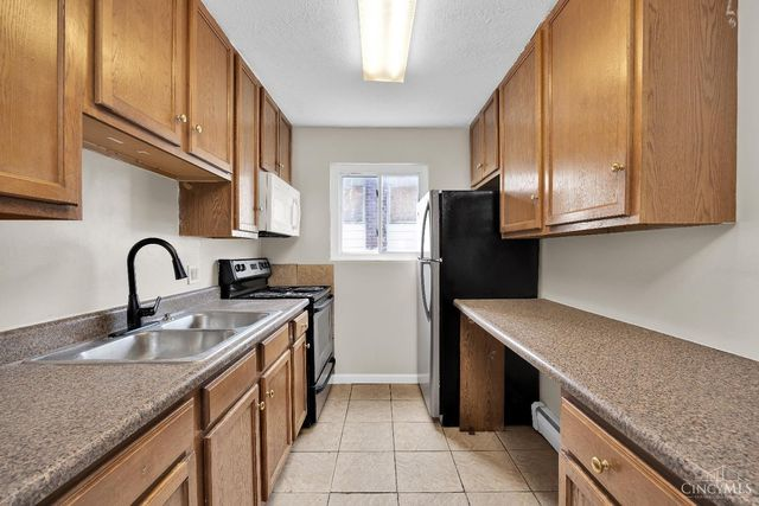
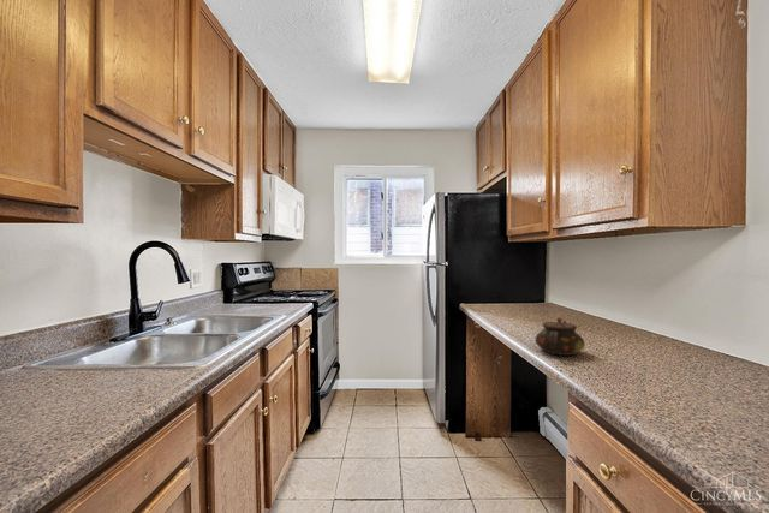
+ teapot (559, 334)
